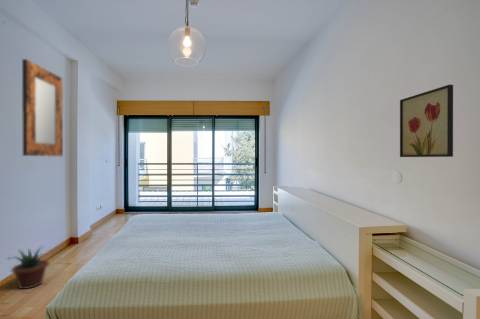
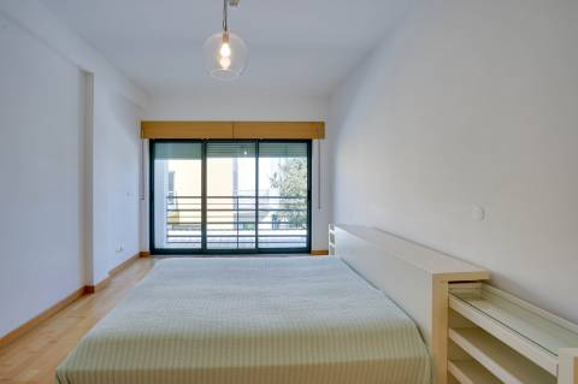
- home mirror (44, 112)
- potted plant (26, 268)
- wall art (424, 125)
